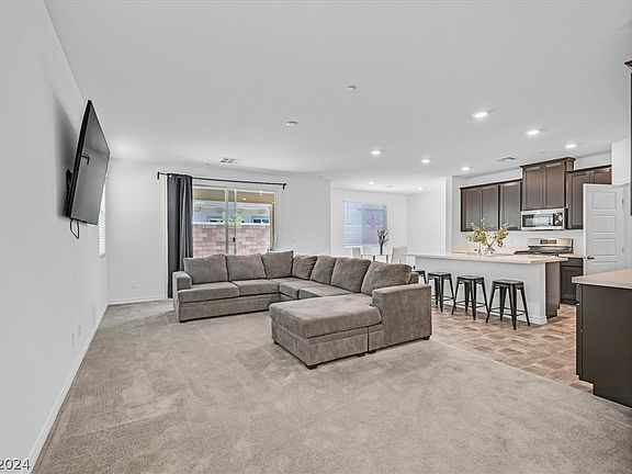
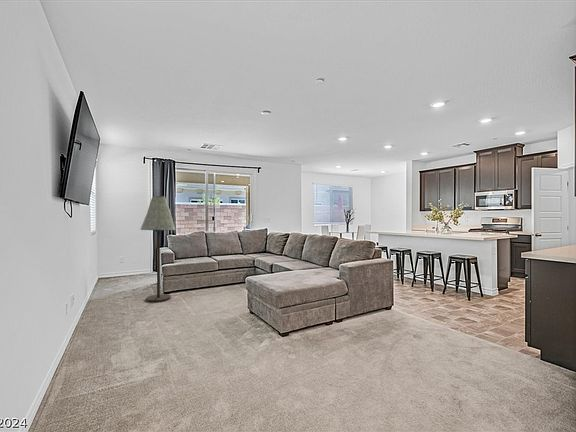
+ floor lamp (158, 247)
